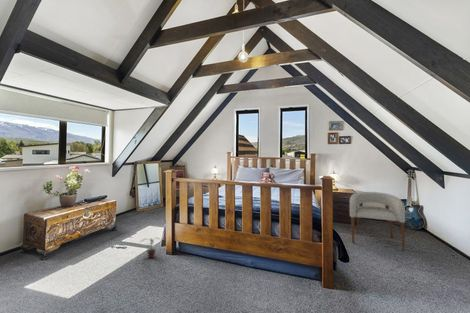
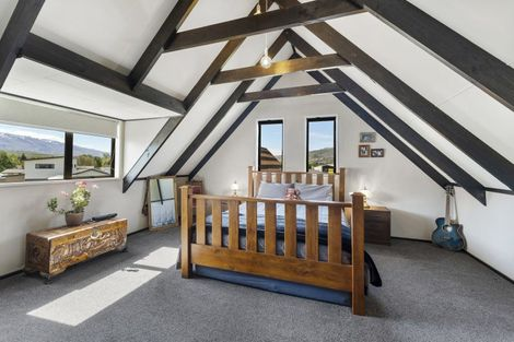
- armchair (374, 217)
- potted plant (151, 247)
